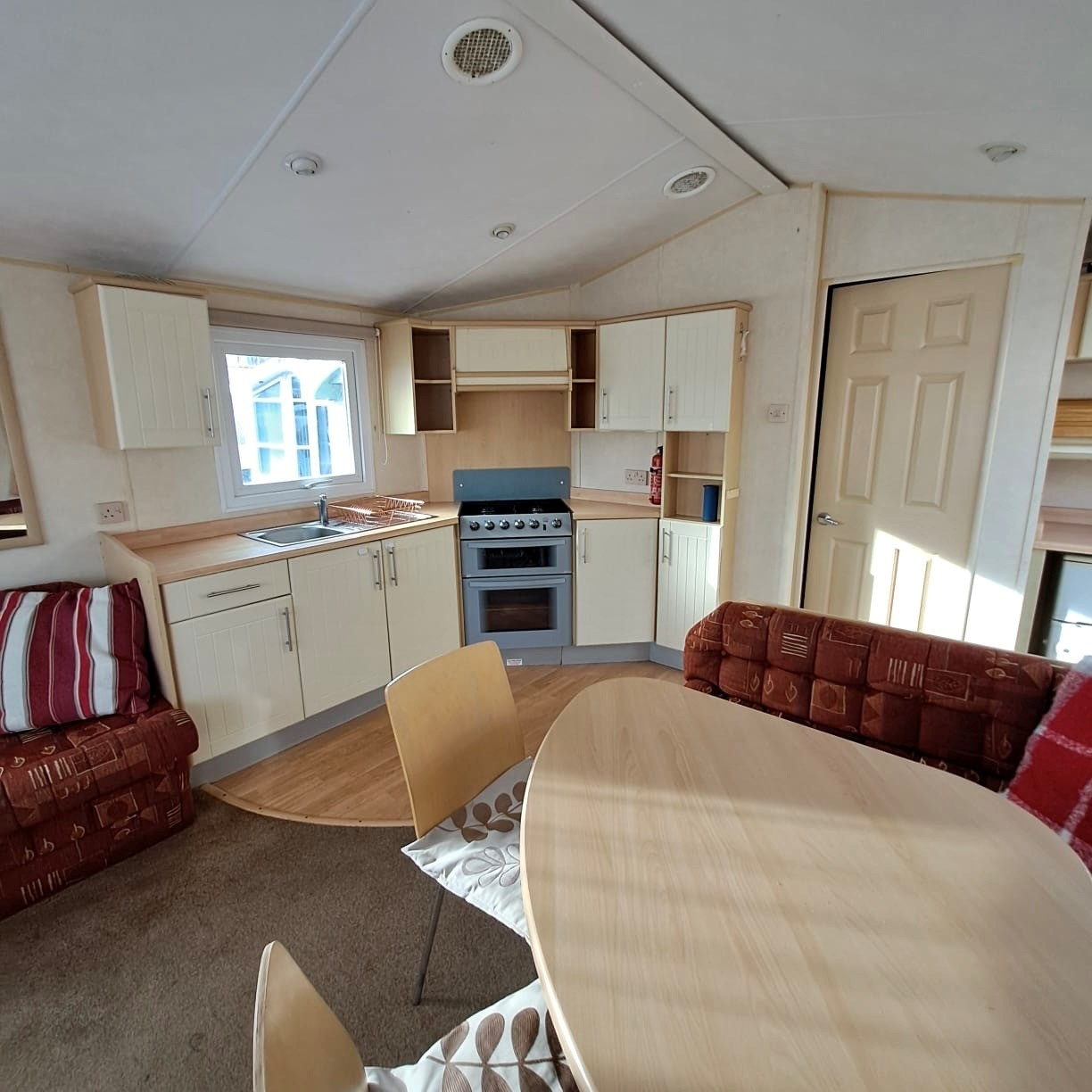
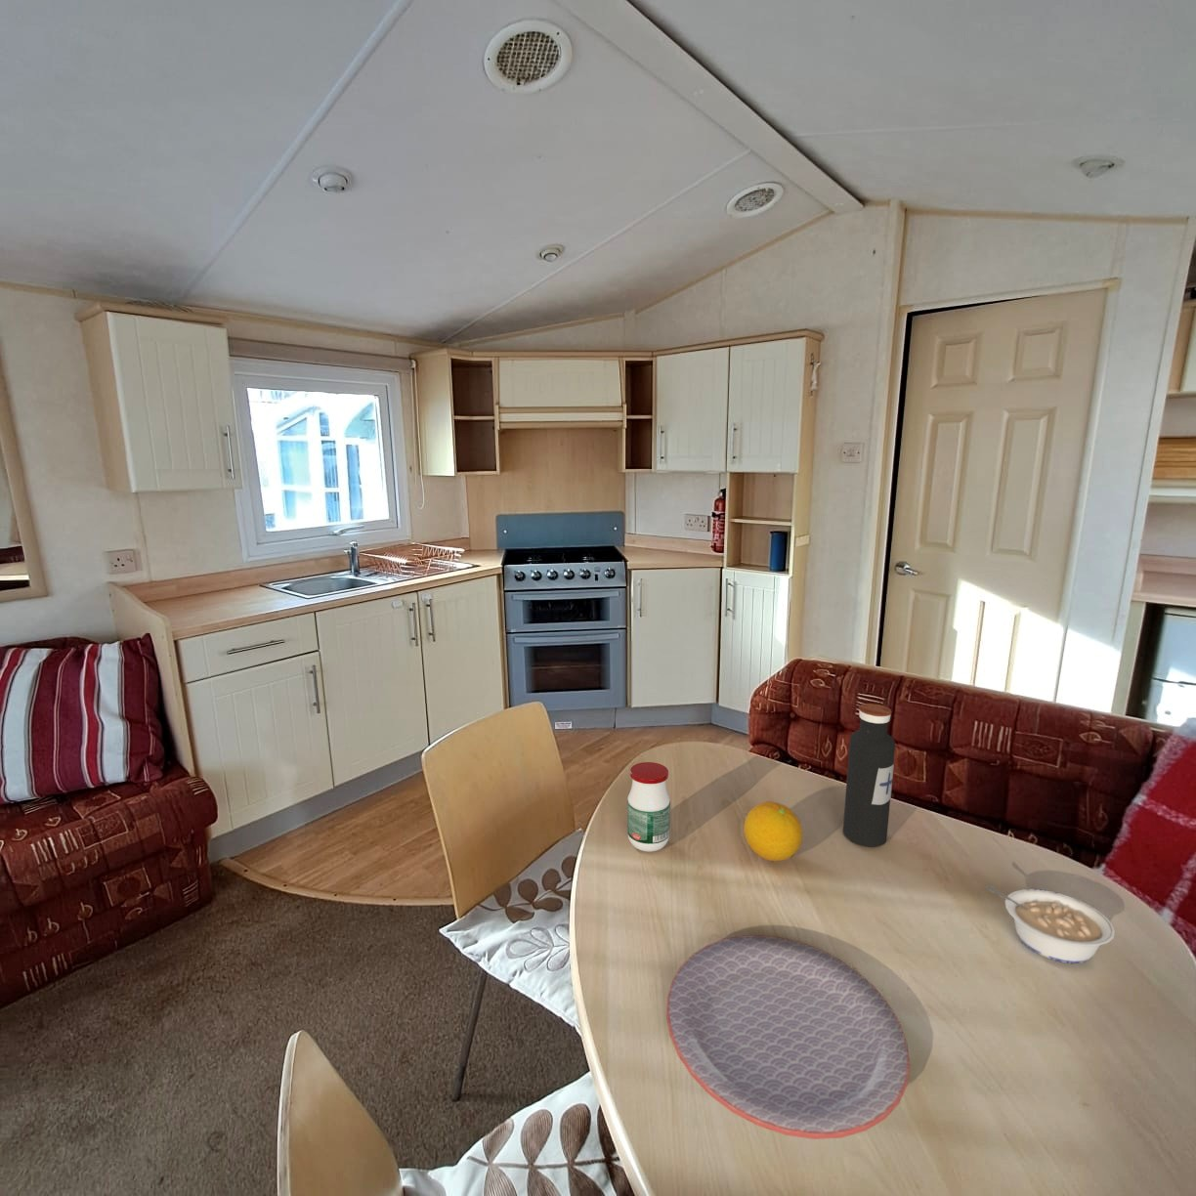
+ jar (648, 806)
+ water bottle (870, 774)
+ plate (781, 1025)
+ legume (1053, 927)
+ fruit (772, 830)
